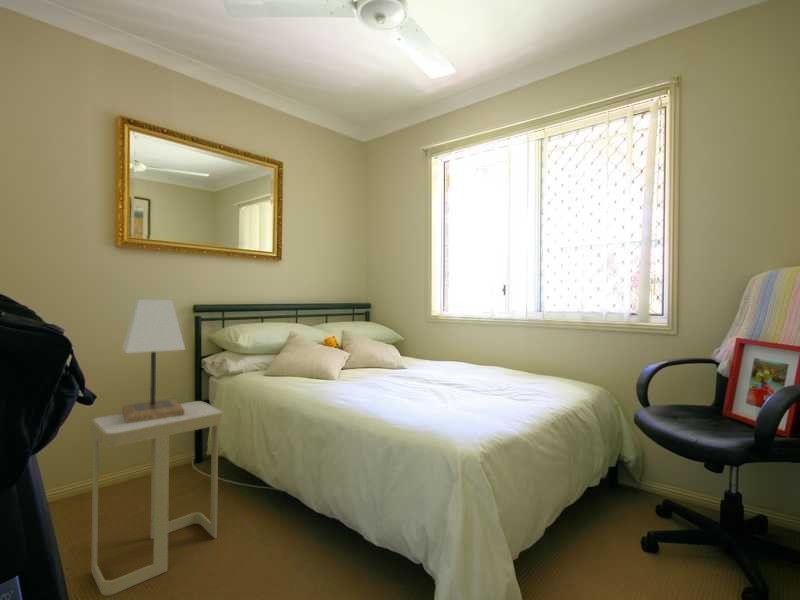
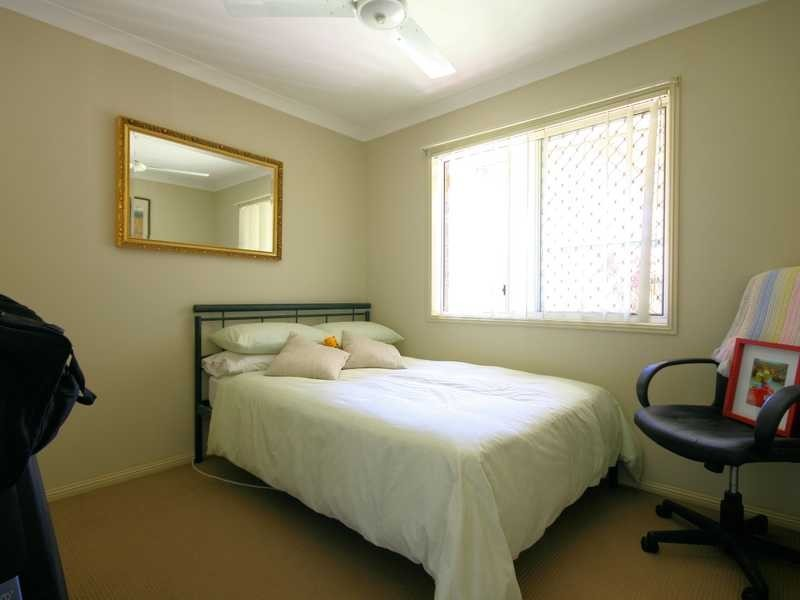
- side table (159, 484)
- lamp (153, 356)
